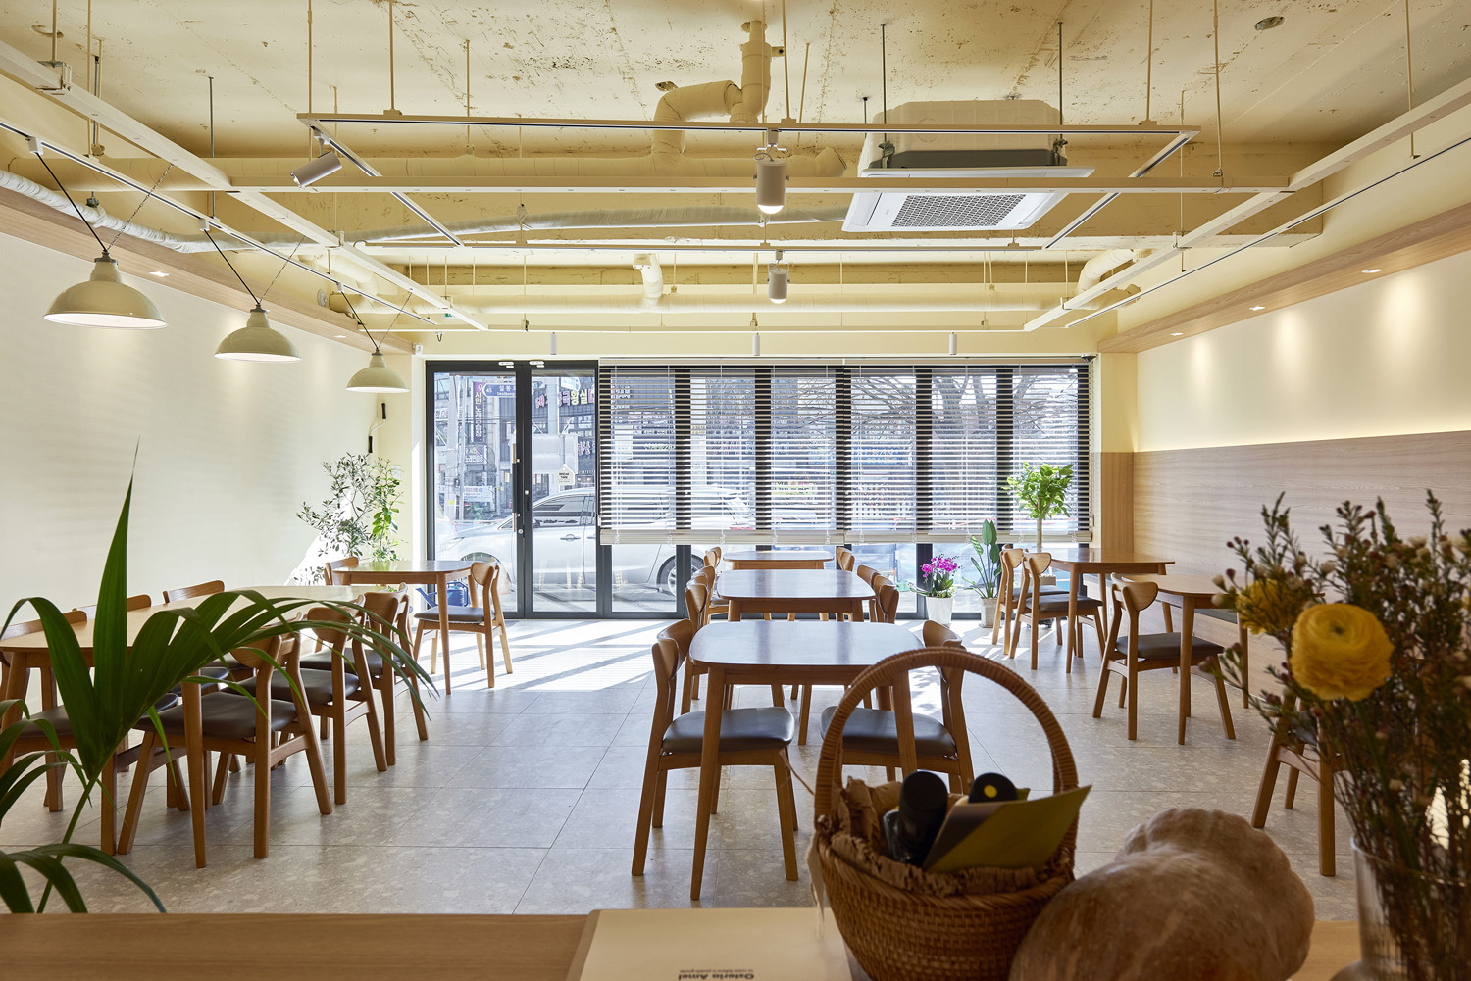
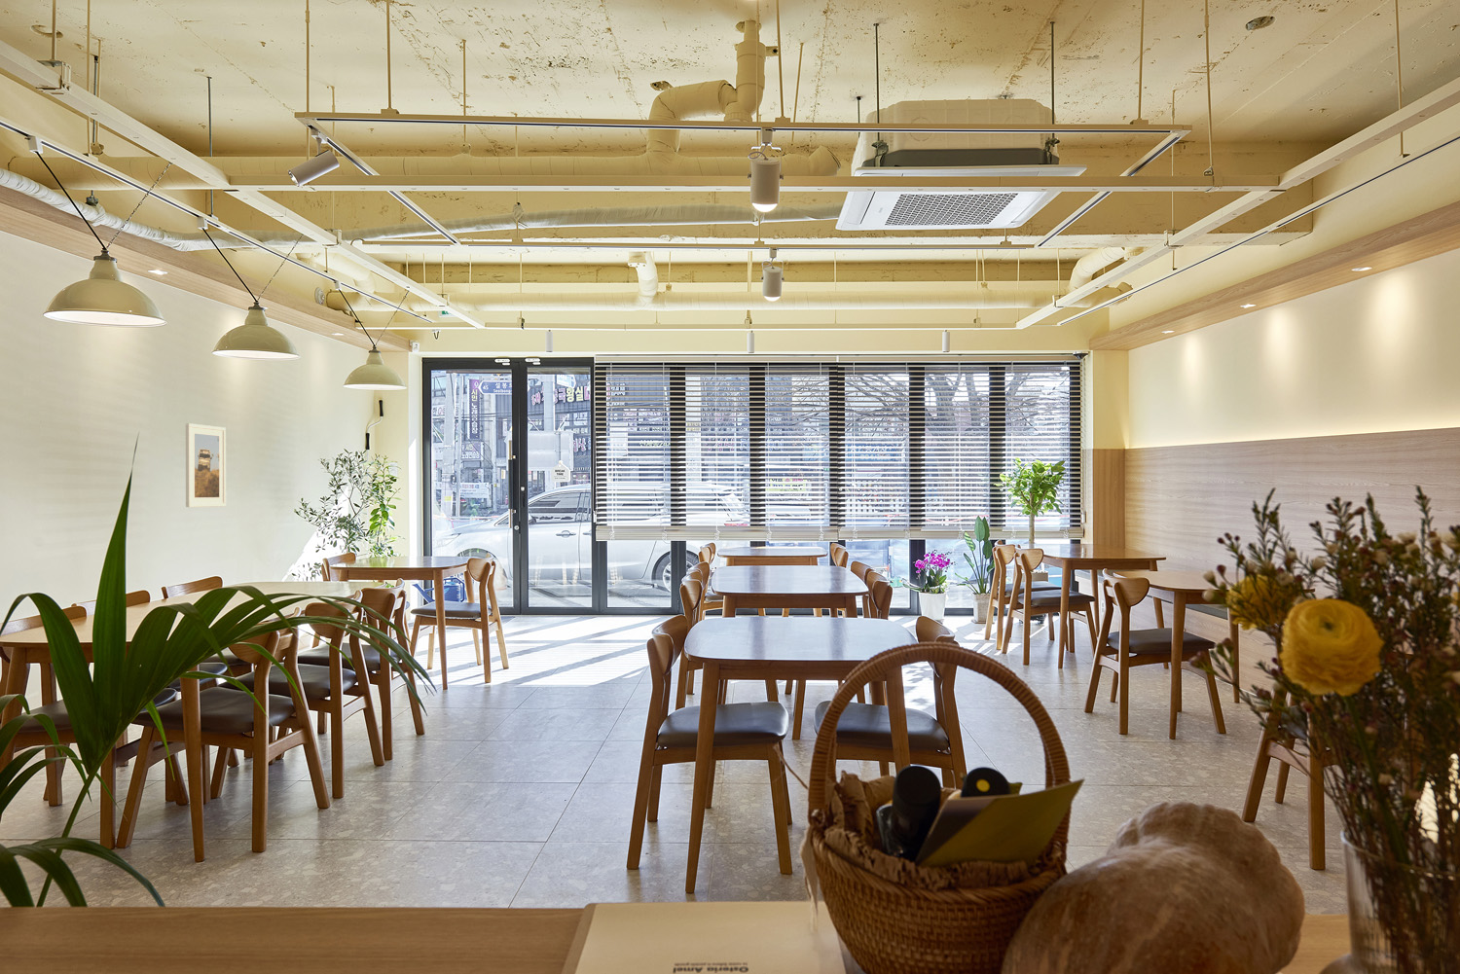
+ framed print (207, 466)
